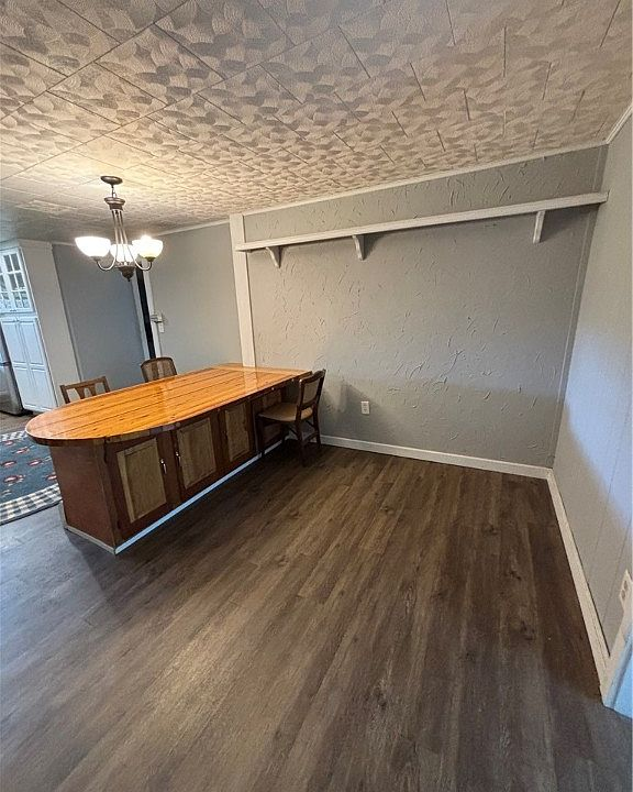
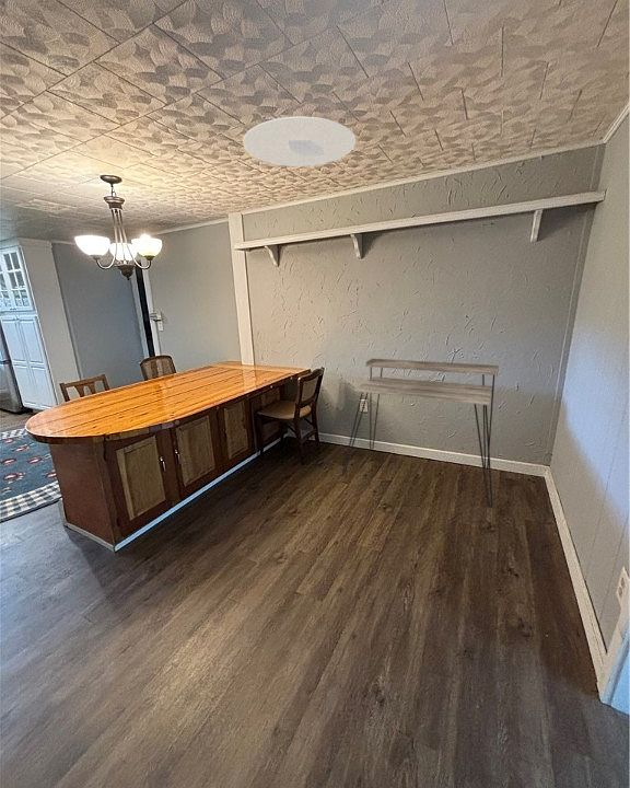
+ desk (425, 398)
+ ceiling light (299, 138)
